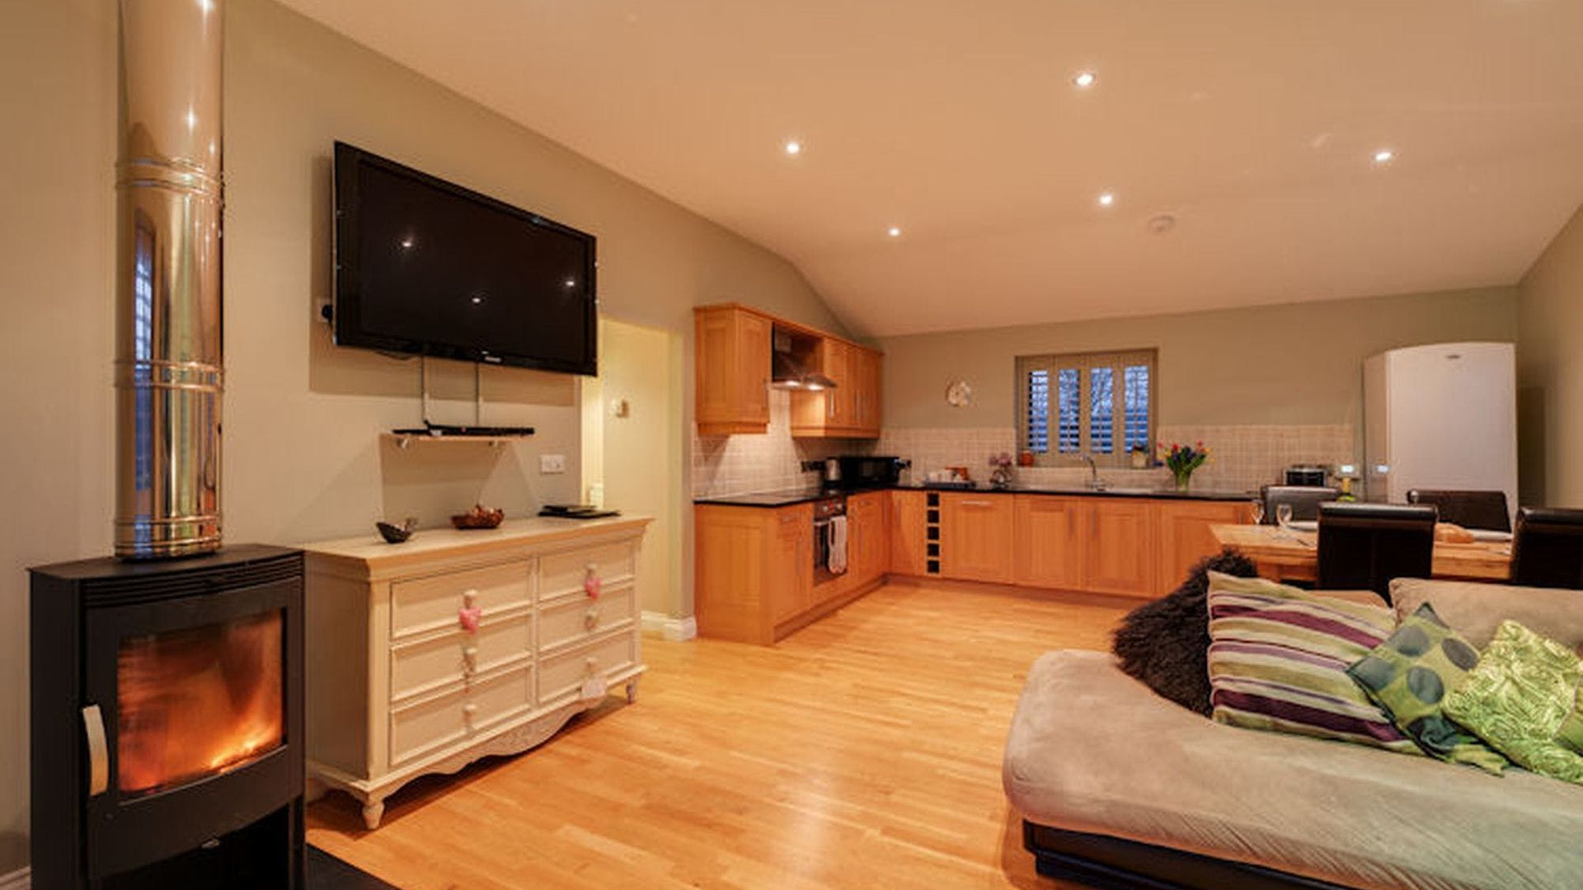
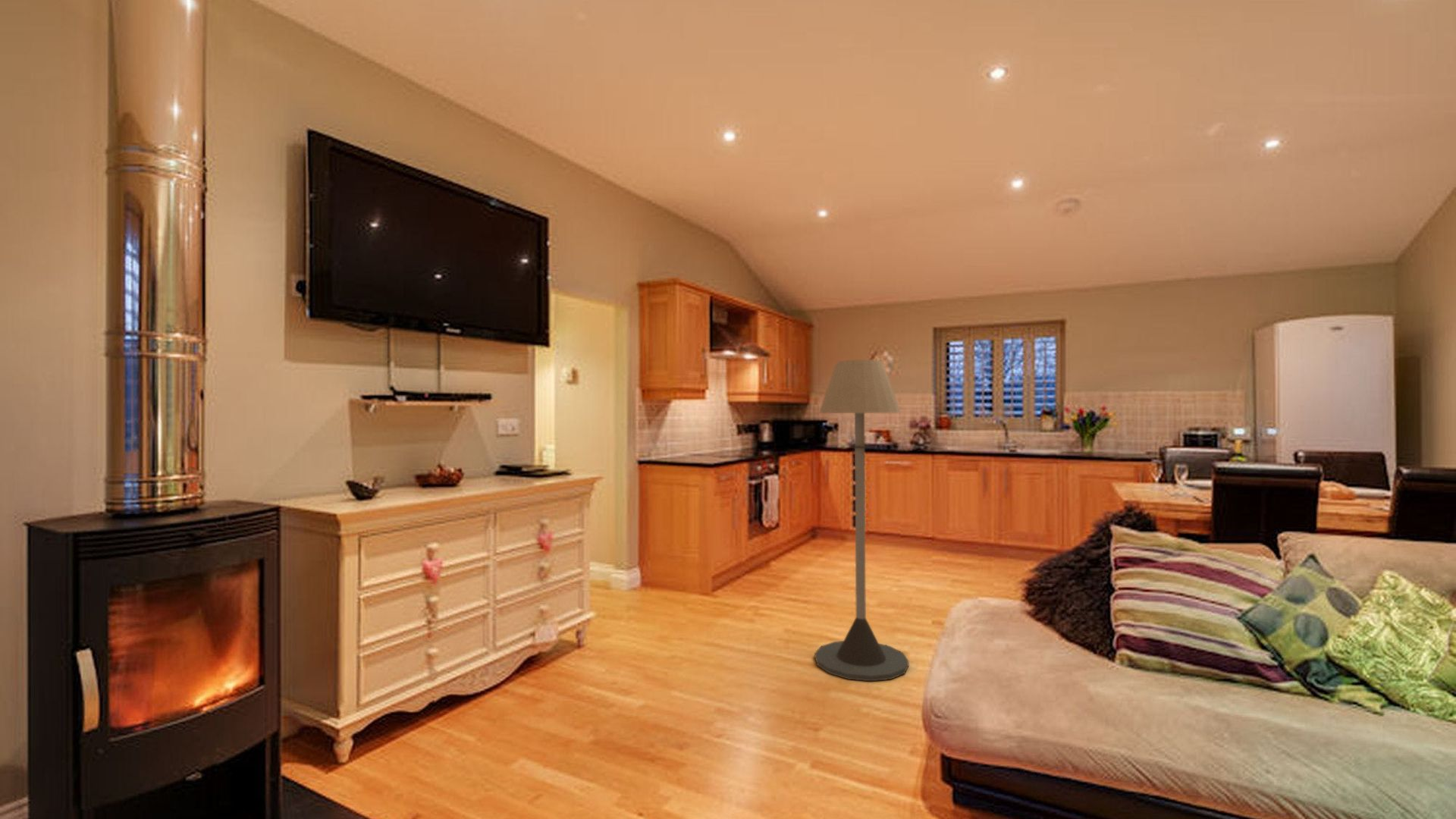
+ floor lamp (860, 511)
